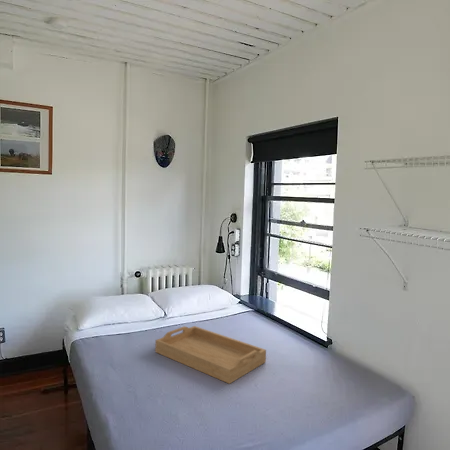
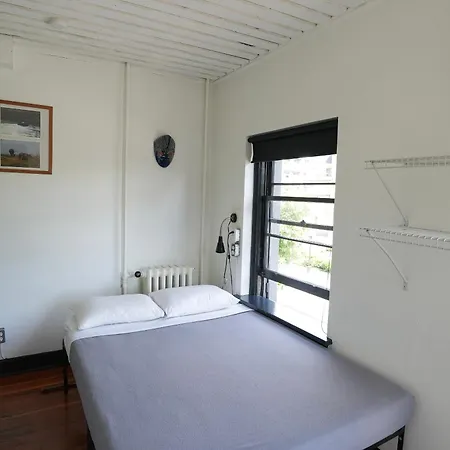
- serving tray (209, 349)
